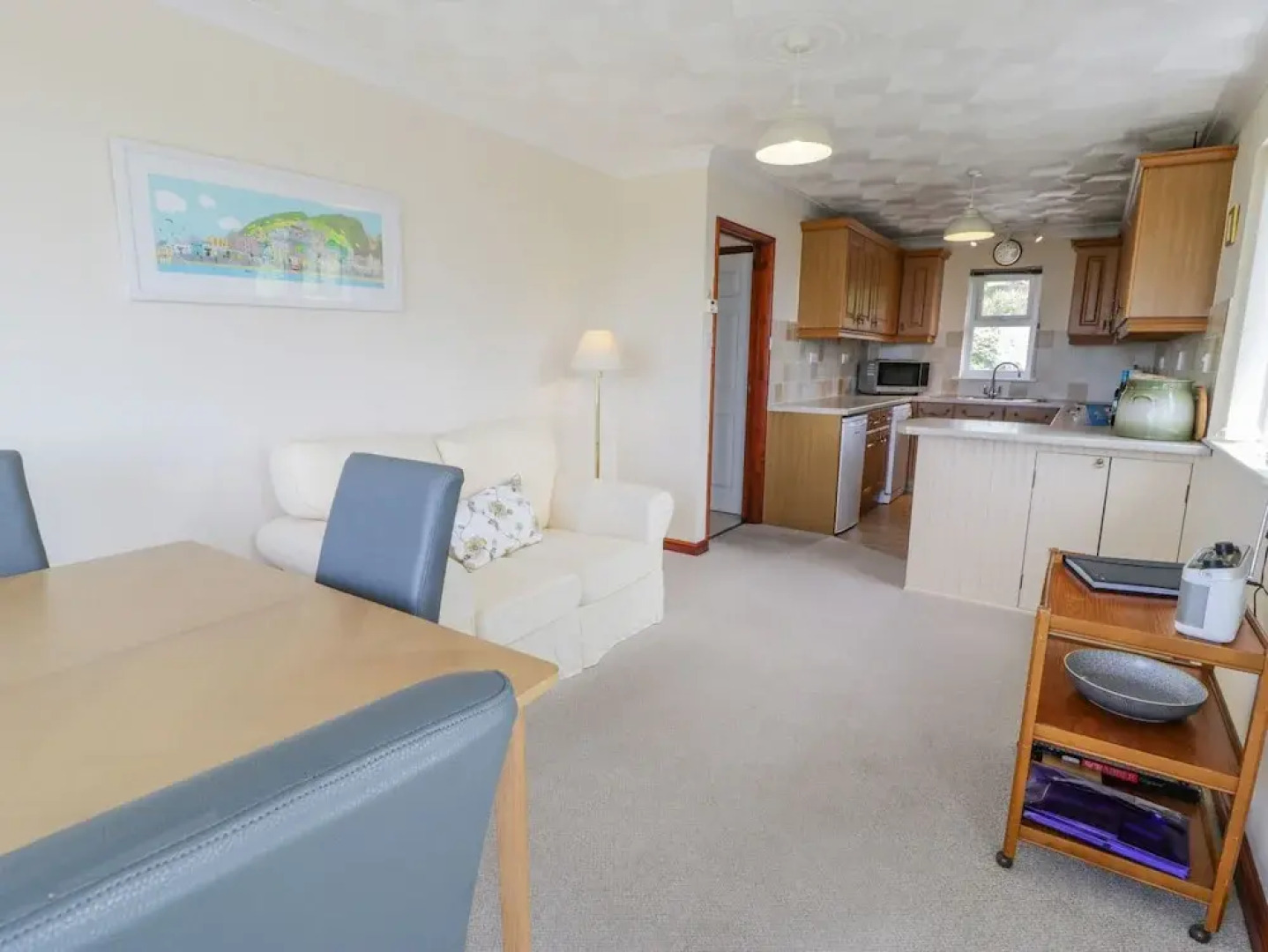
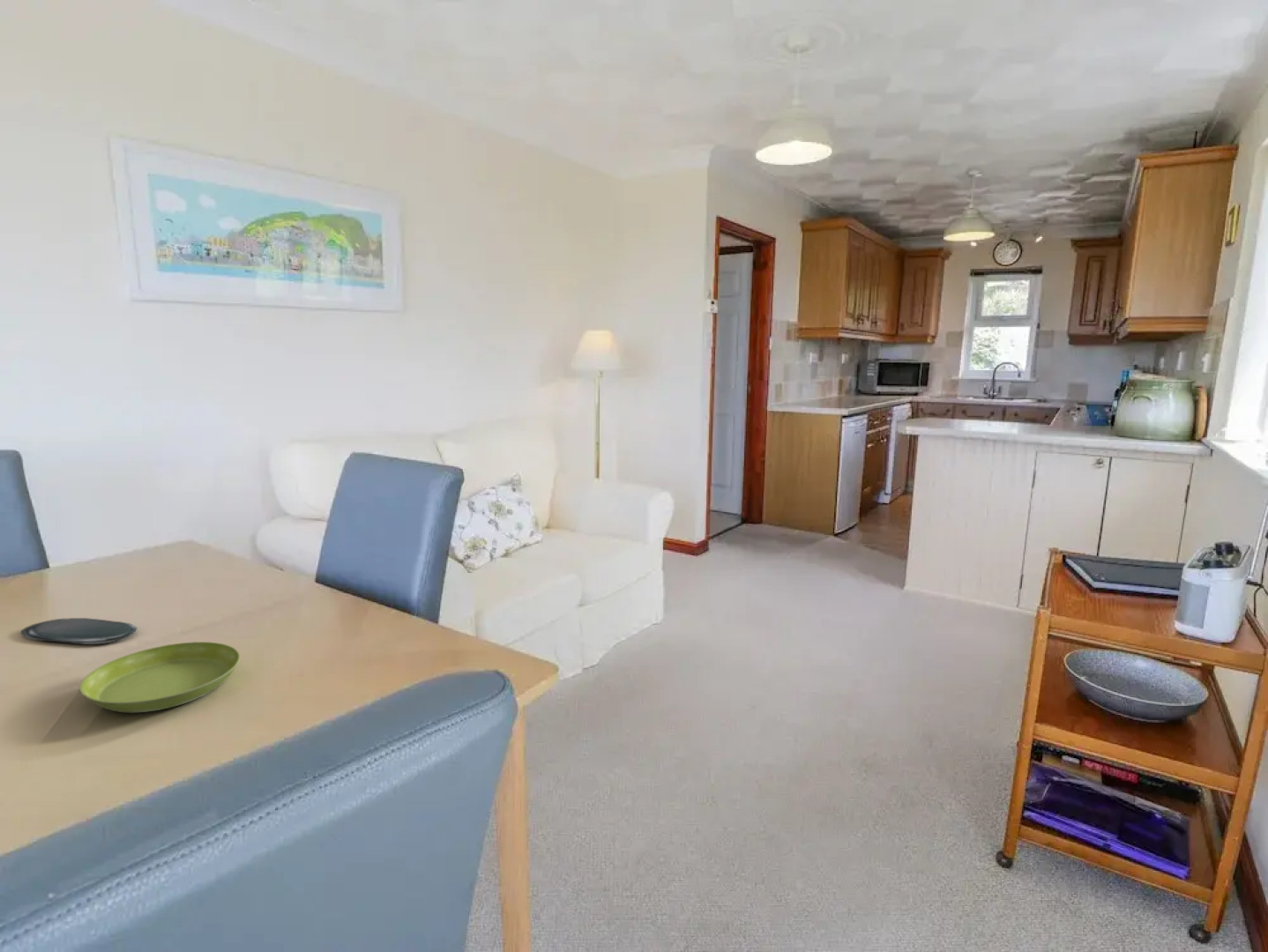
+ oval tray (78, 630)
+ saucer (165, 678)
